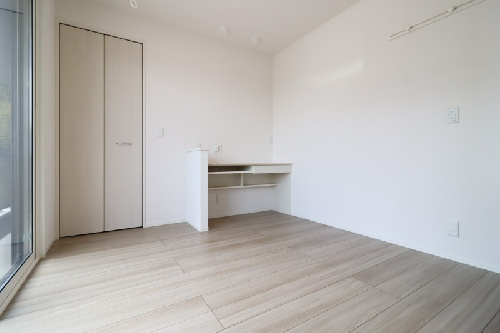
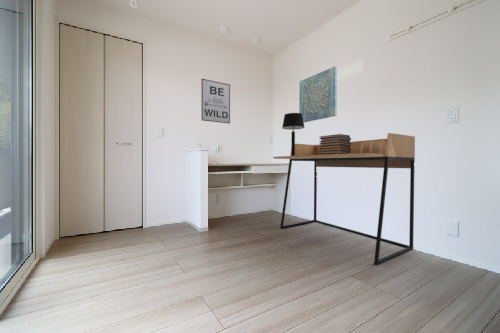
+ wall art (216, 101)
+ book stack (334, 145)
+ wall art (316, 97)
+ desk (316, 189)
+ table lamp (293, 135)
